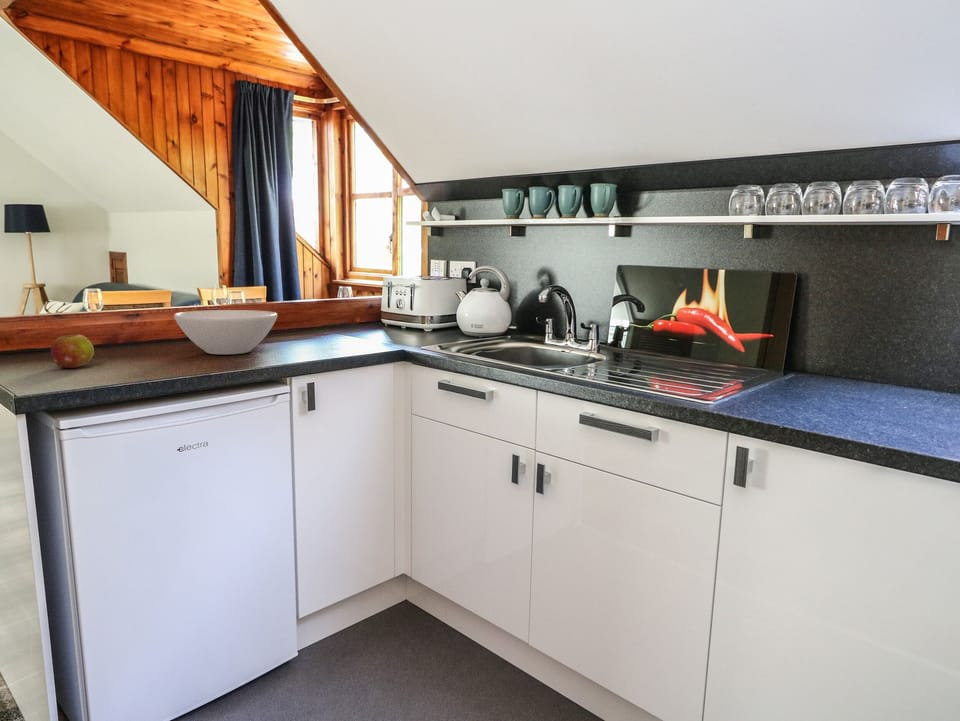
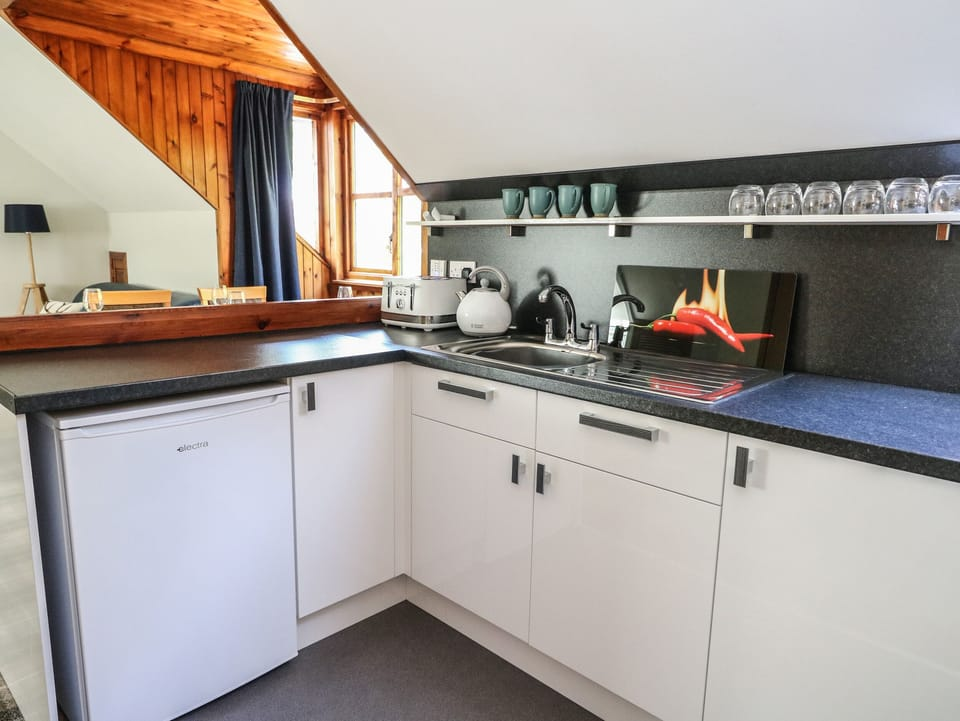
- fruit (72, 351)
- bowl (227, 332)
